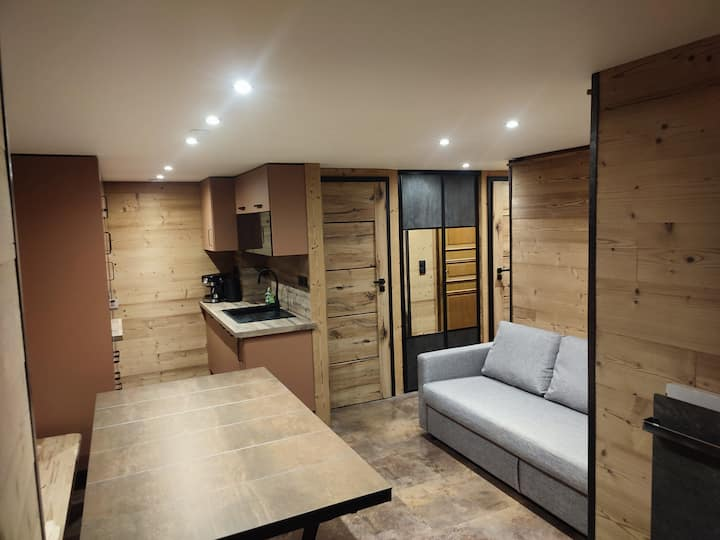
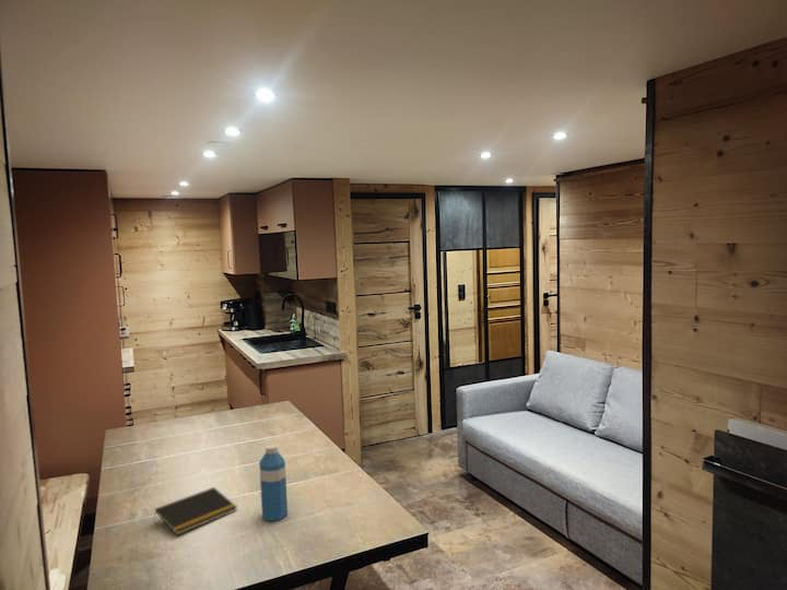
+ notepad (197, 509)
+ water bottle (272, 481)
